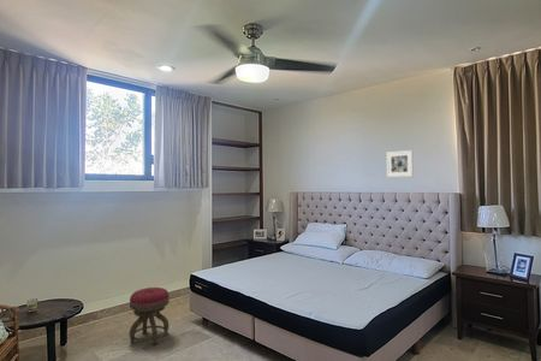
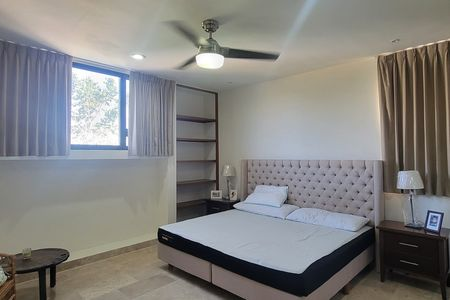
- stool (149, 314)
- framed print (399, 164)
